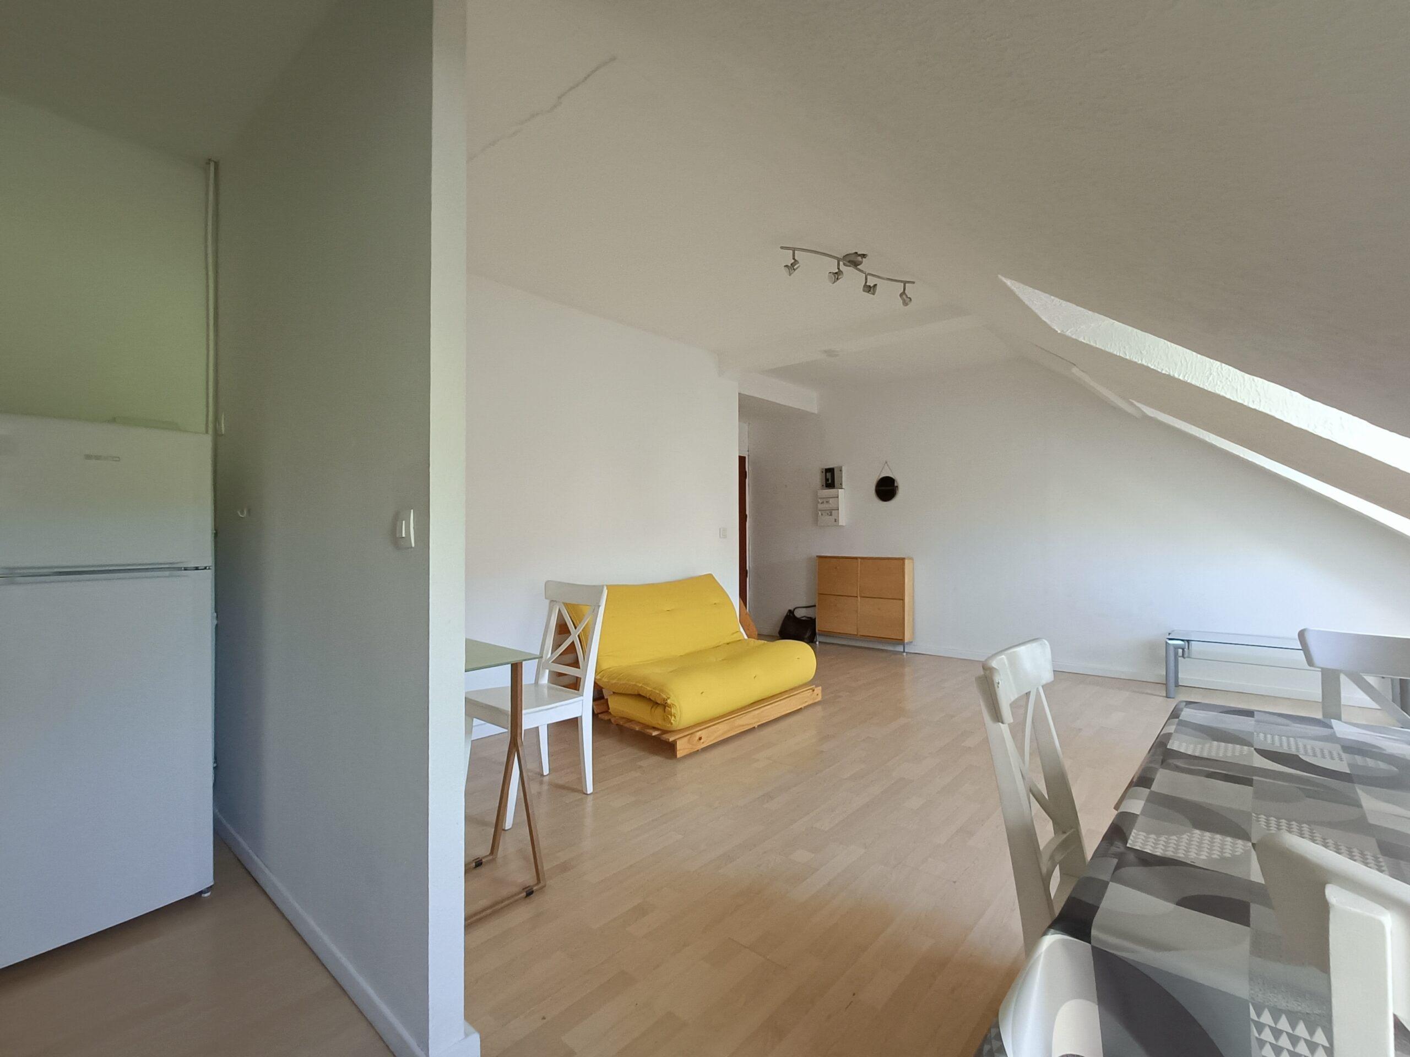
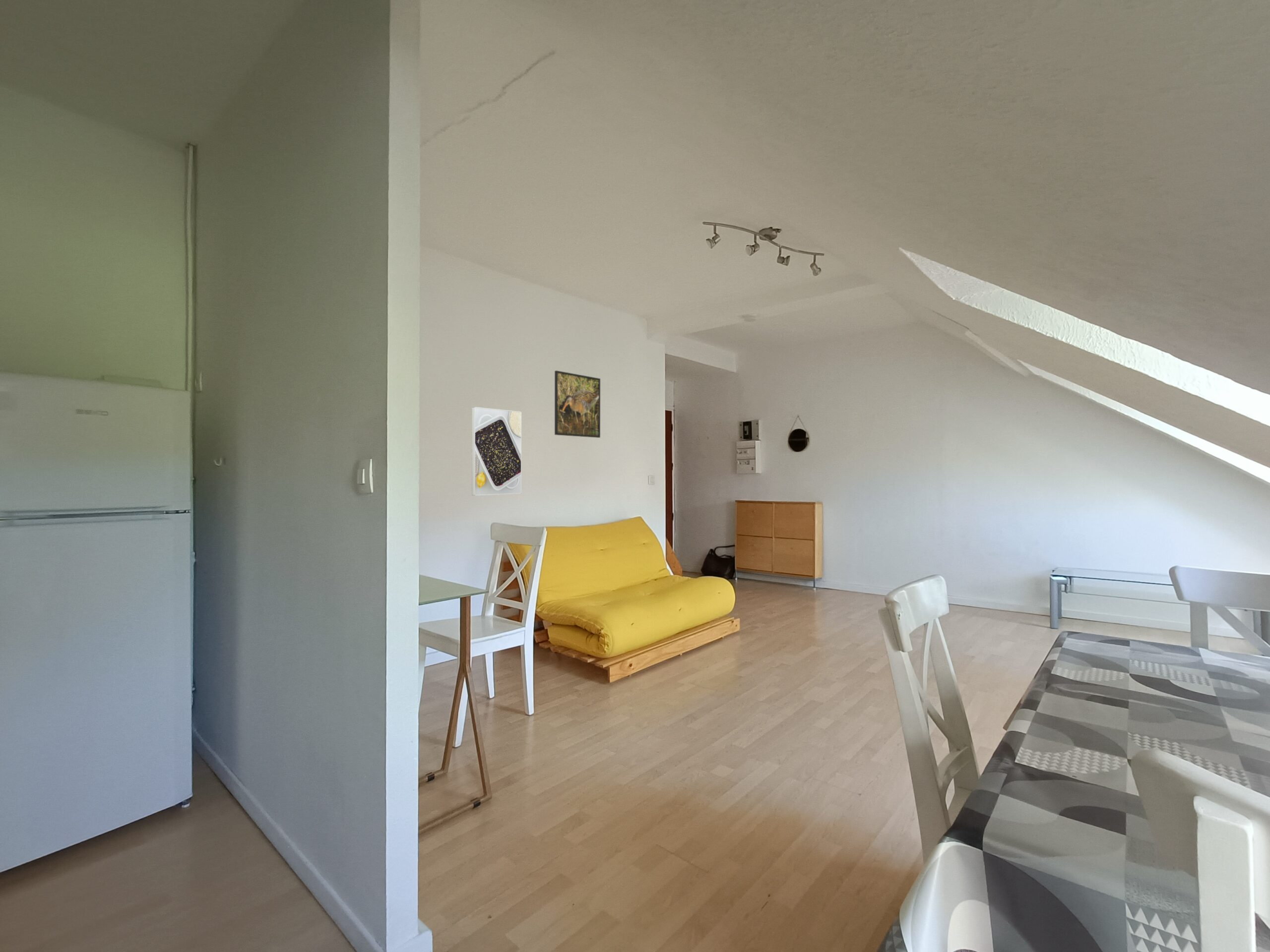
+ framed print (578, 406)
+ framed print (498, 452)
